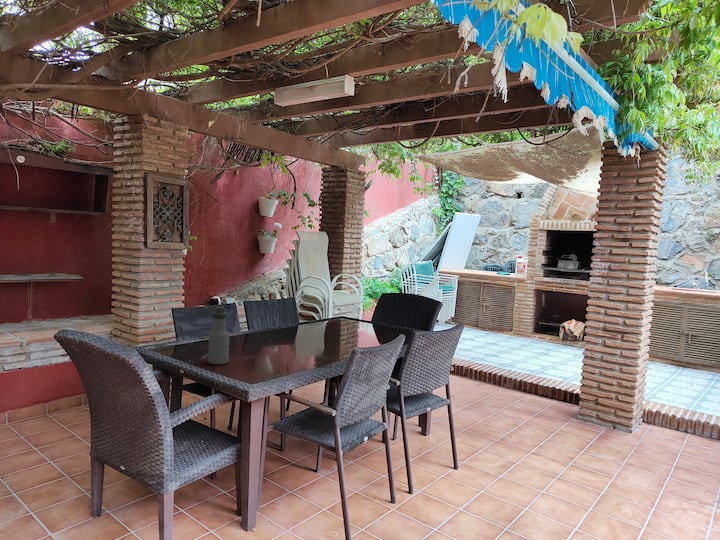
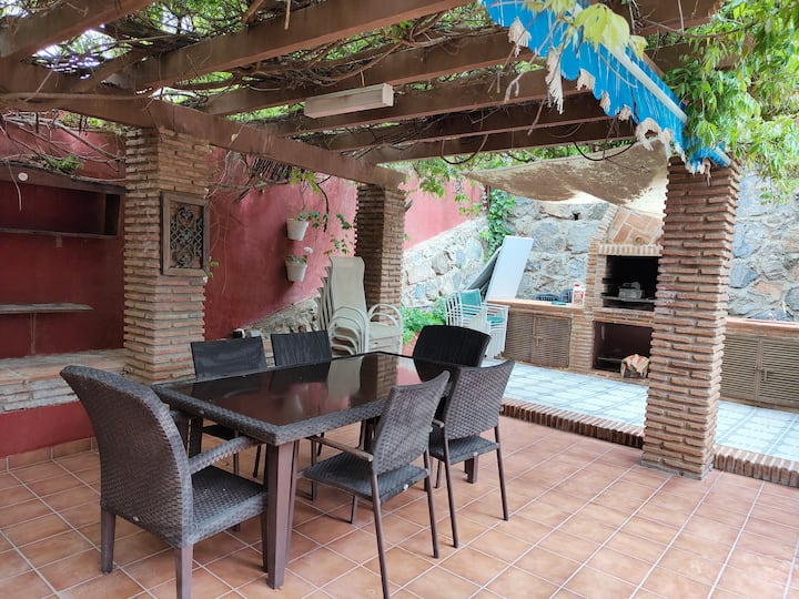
- water bottle (219, 334)
